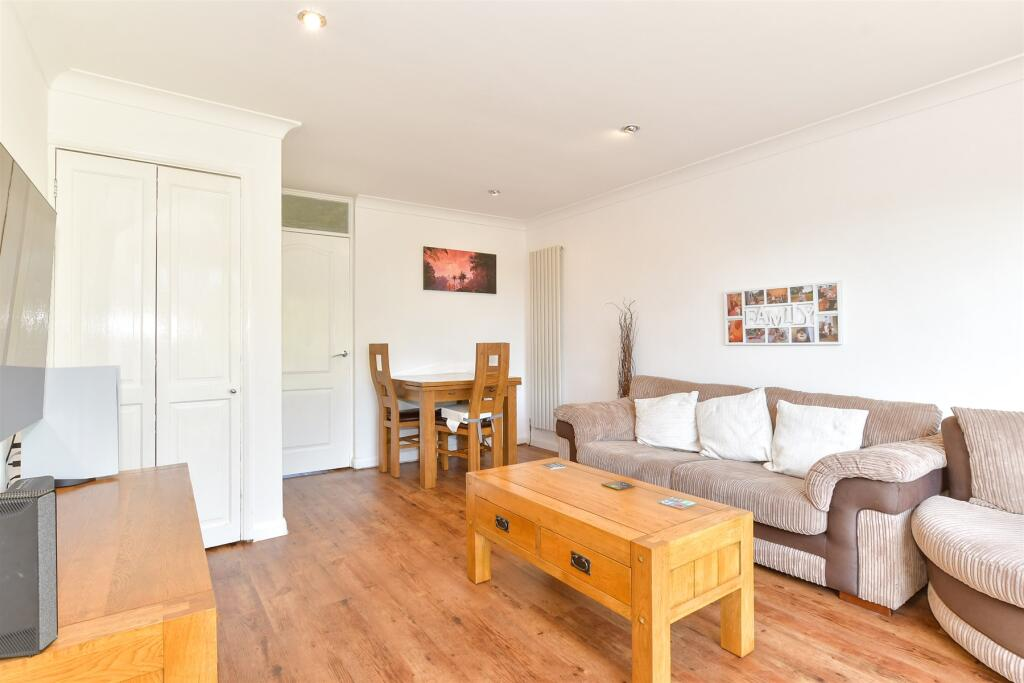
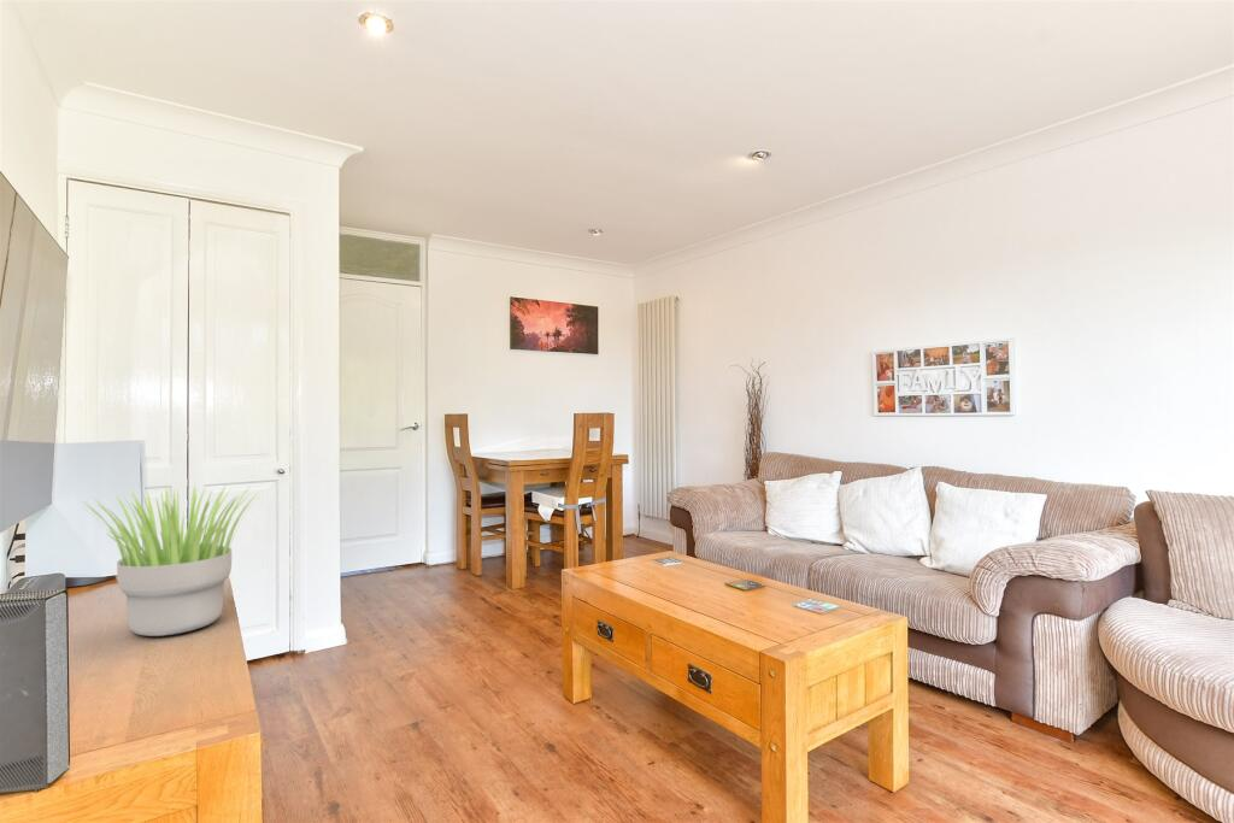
+ potted plant (178, 558)
